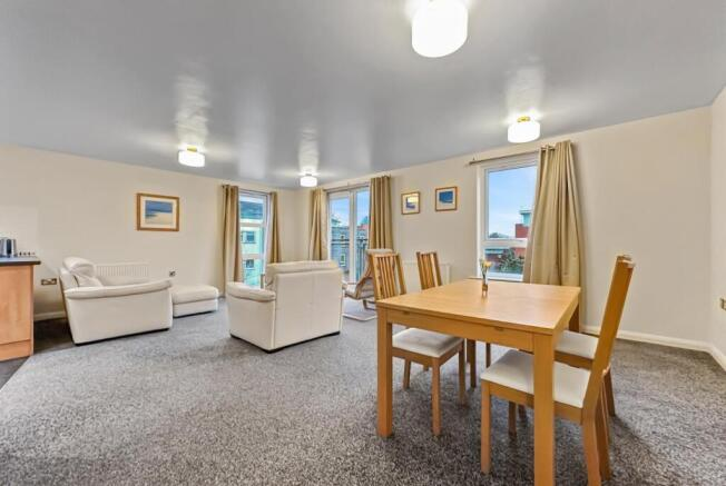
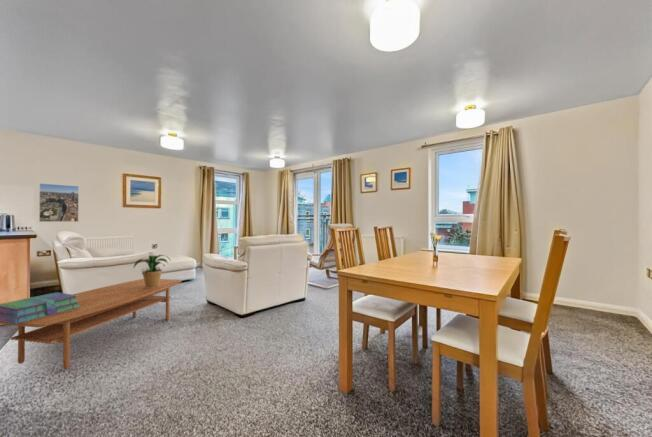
+ potted plant (152, 271)
+ stack of books (38, 305)
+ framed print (59, 203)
+ coffee table (107, 316)
